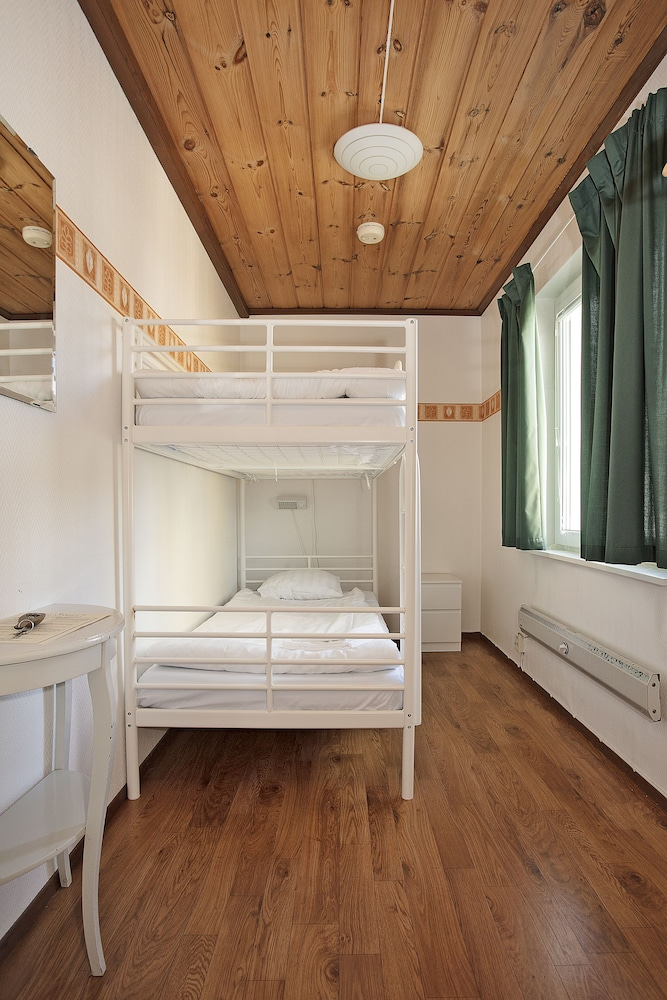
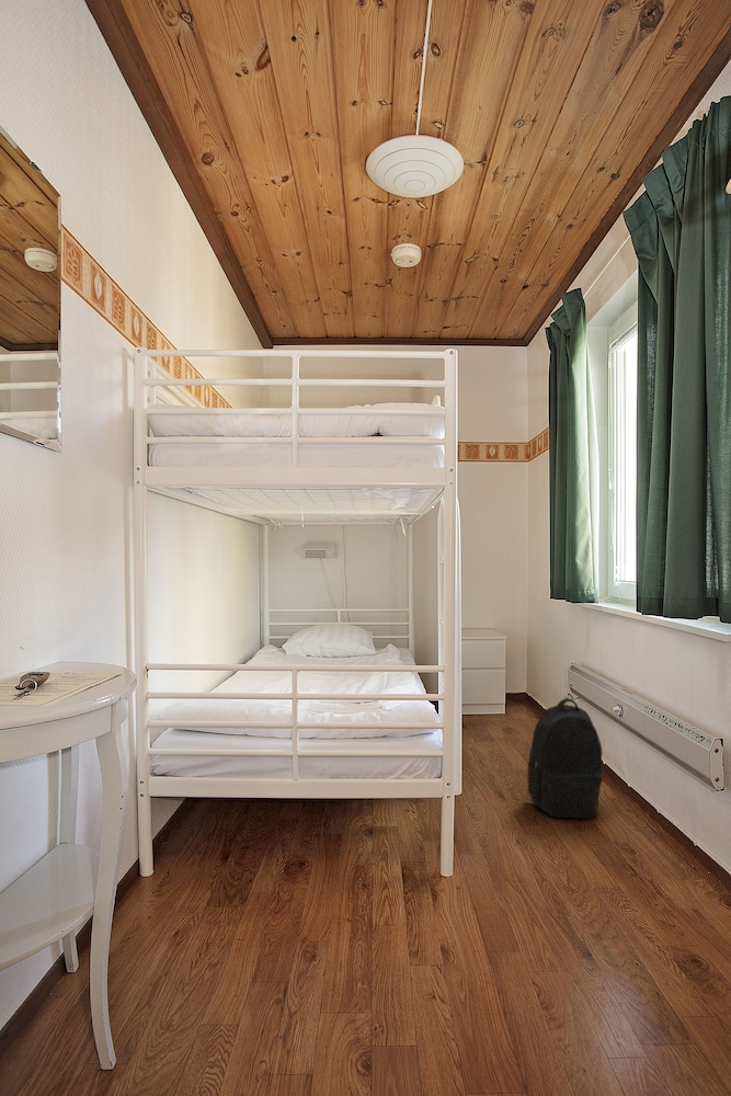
+ backpack (567, 754)
